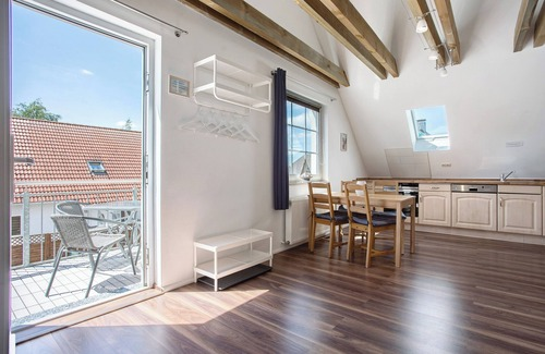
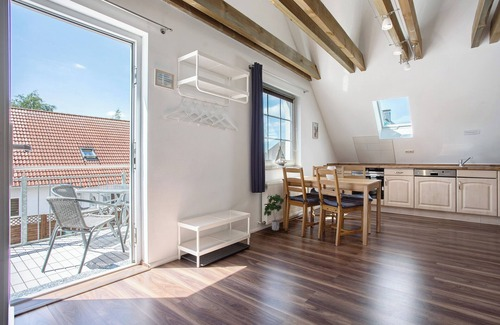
+ potted plant (274, 211)
